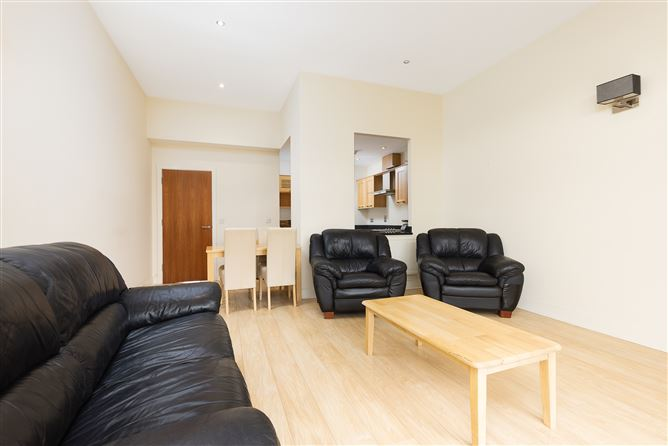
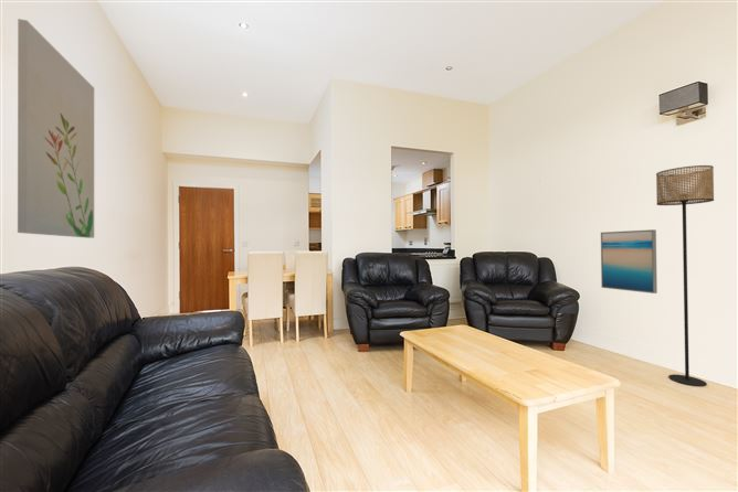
+ wall art (626, 260)
+ floor lamp (685, 275)
+ wall art (62, 147)
